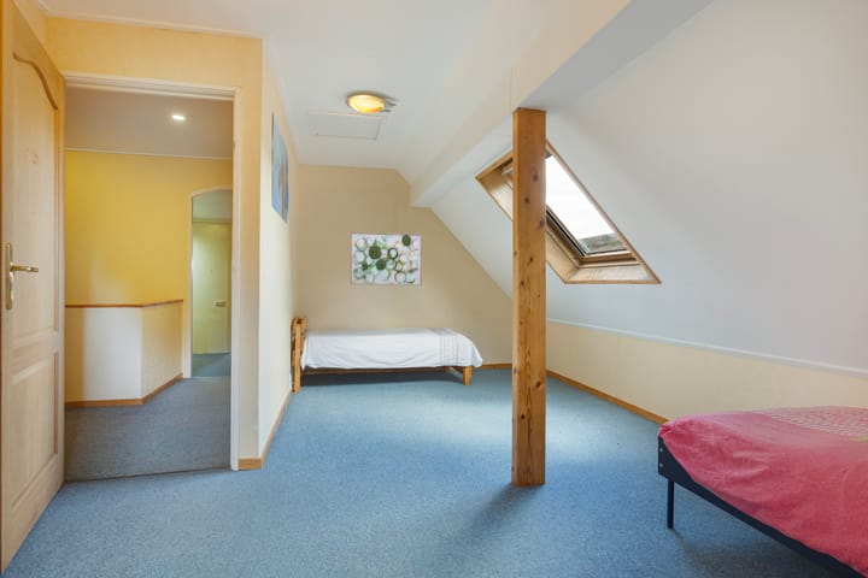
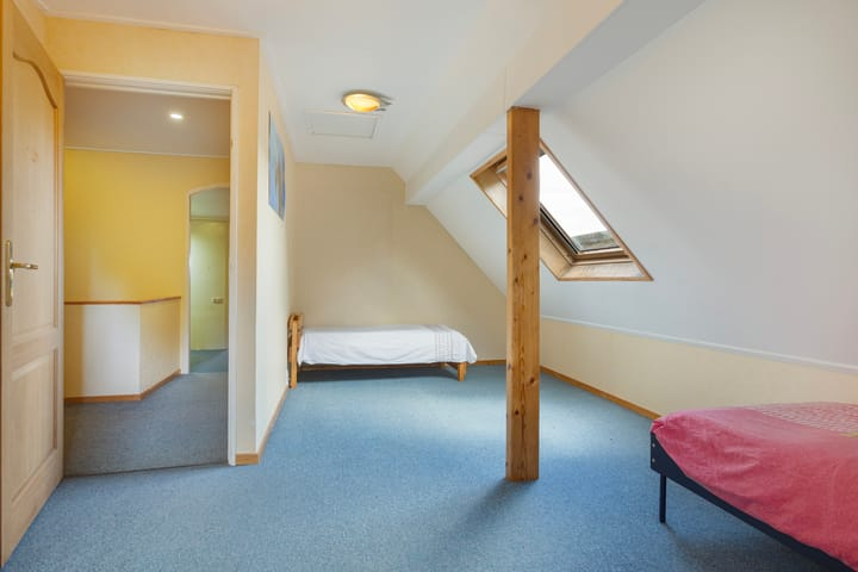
- wall art (386, 259)
